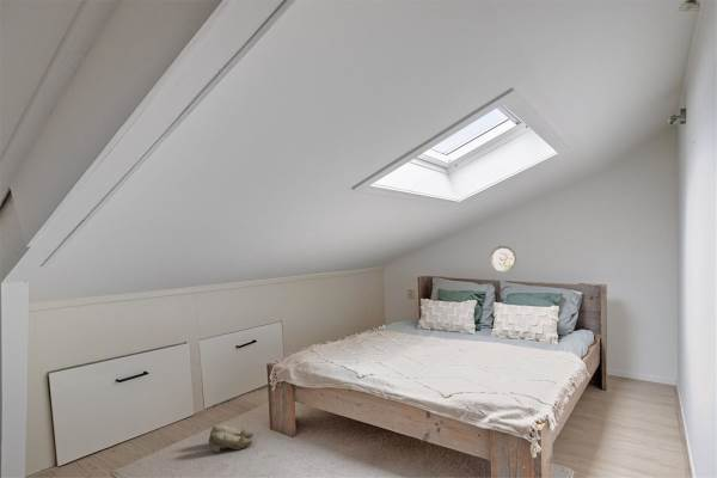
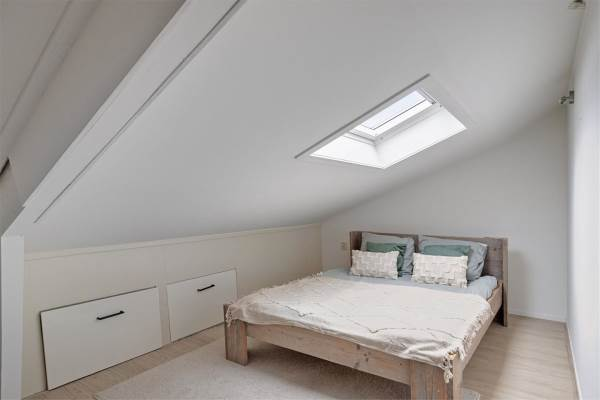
- decorative plate (503, 258)
- slippers (232, 435)
